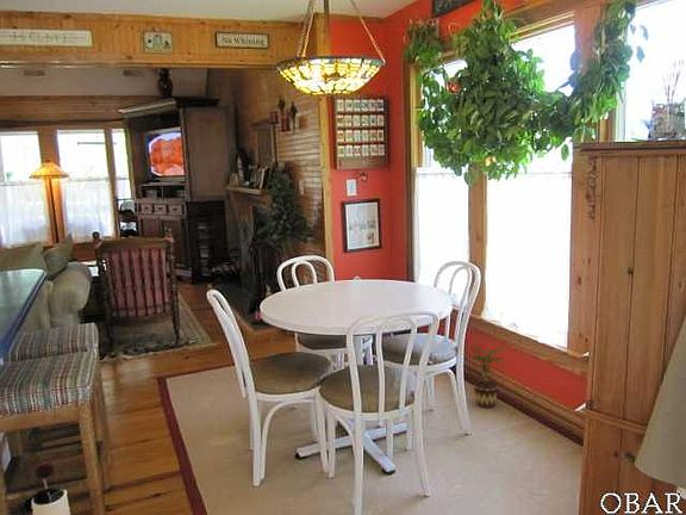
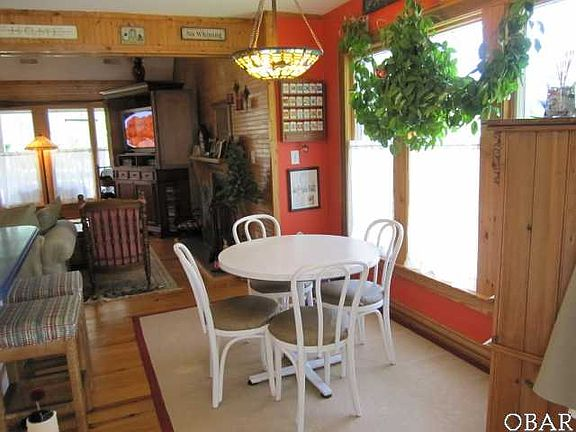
- potted plant (485, 377)
